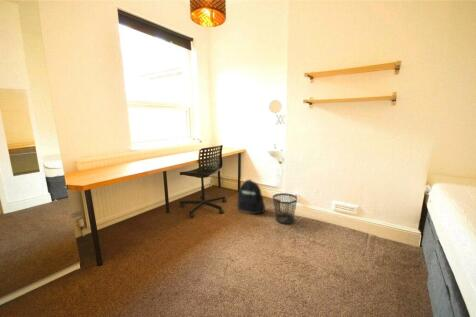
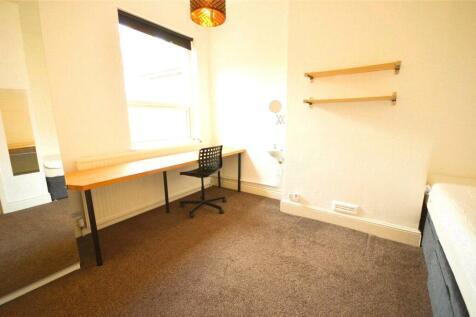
- backpack (248, 194)
- wastebasket (284, 209)
